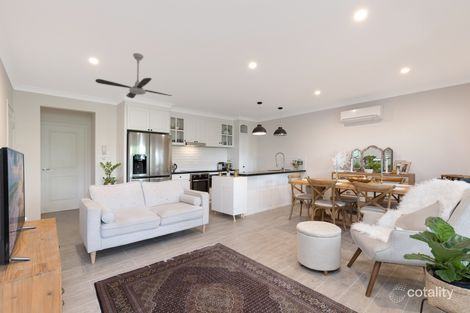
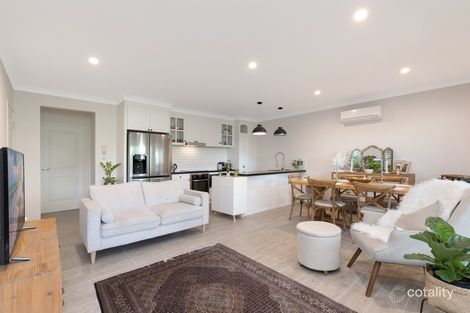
- ceiling fan (137, 73)
